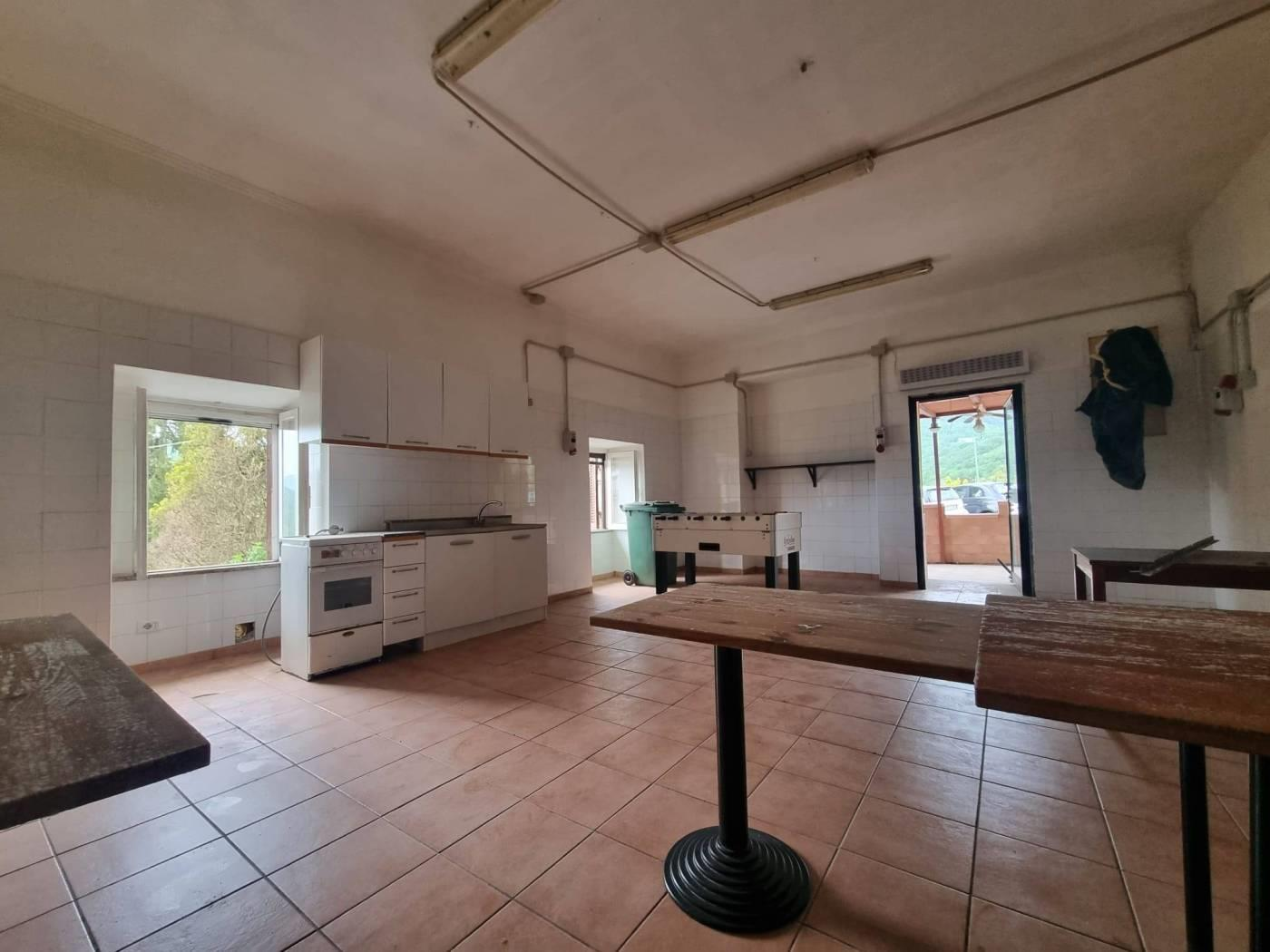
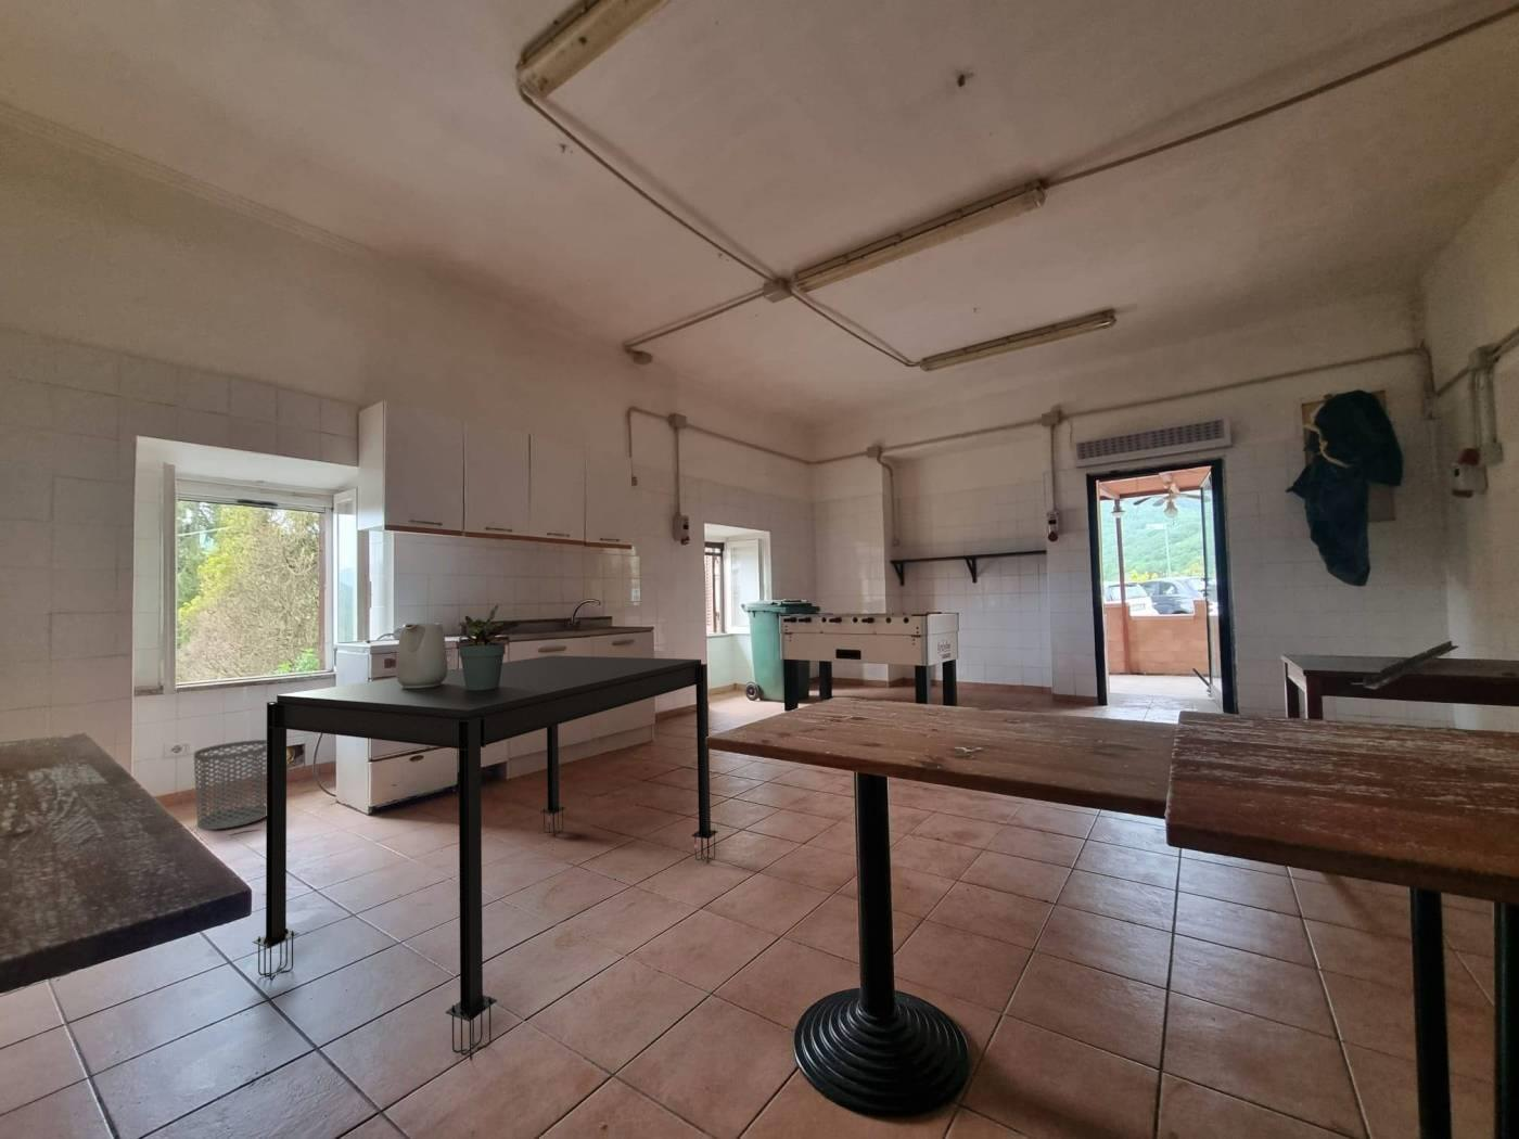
+ waste bin (234, 784)
+ potted plant (489, 645)
+ dining table (548, 790)
+ pitcher (423, 653)
